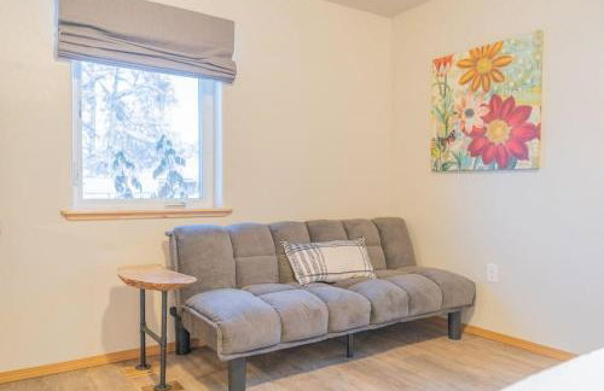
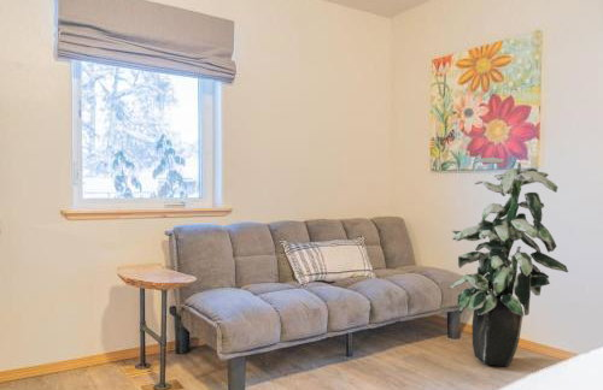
+ indoor plant (499, 259)
